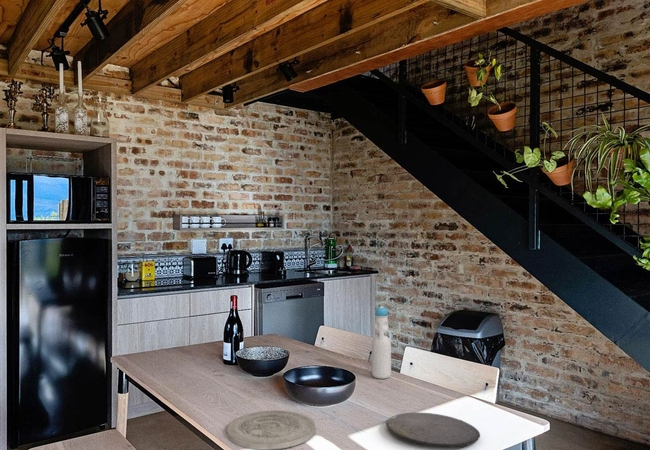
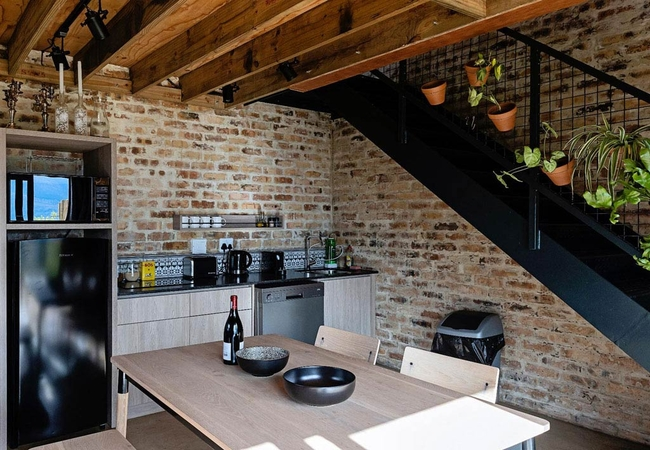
- plate (271, 428)
- bottle (381, 341)
- plate (432, 428)
